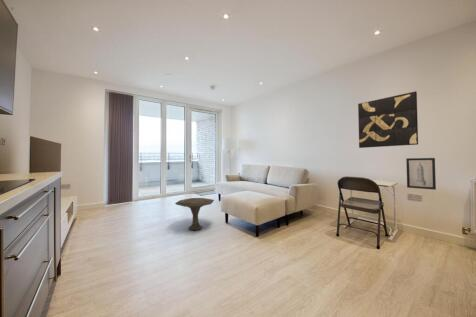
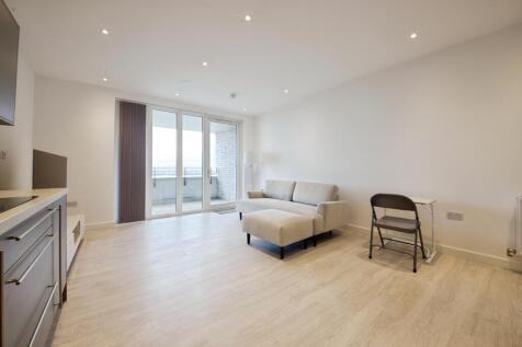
- side table (195, 214)
- wall art (385, 122)
- wall art (420, 173)
